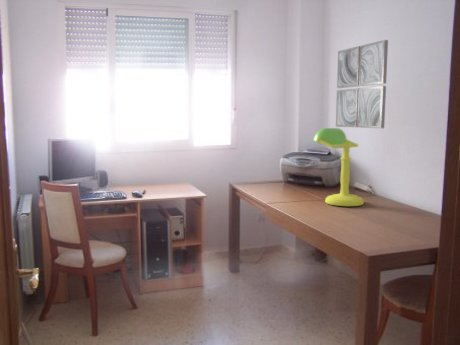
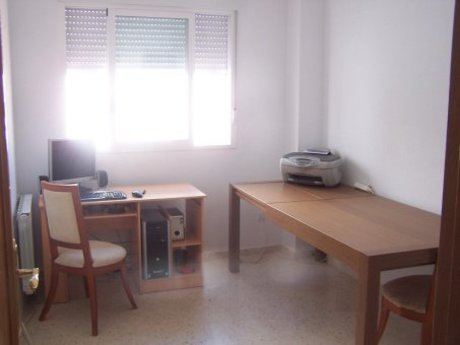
- wall art (359, 88)
- desk lamp (341, 167)
